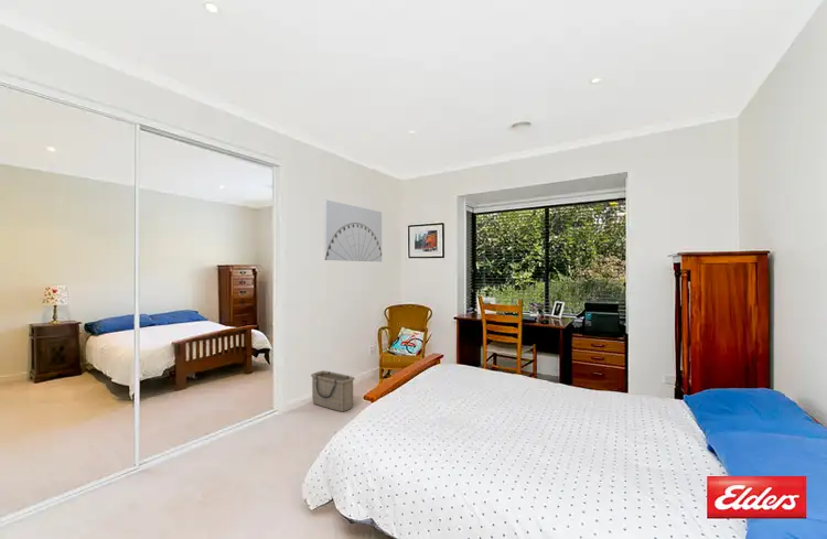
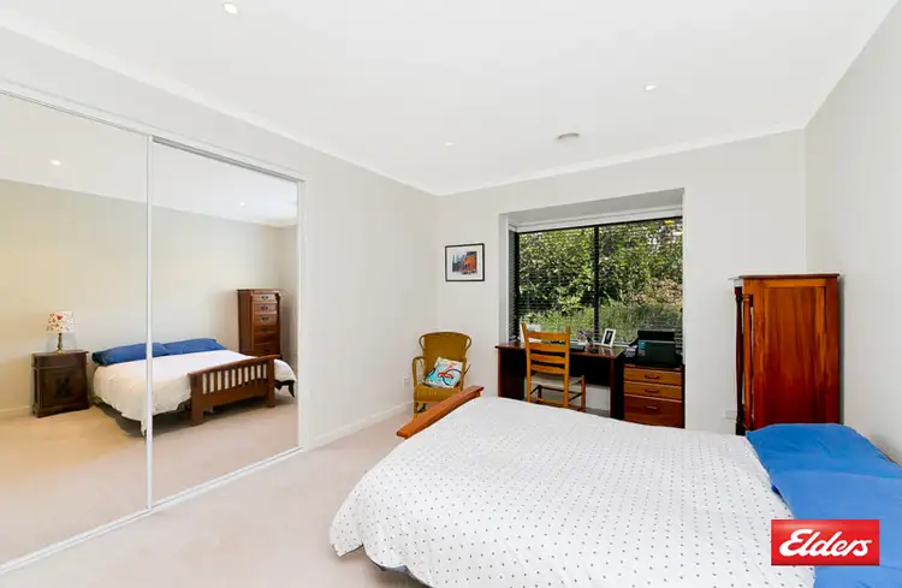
- basket (332, 390)
- wall art (355, 234)
